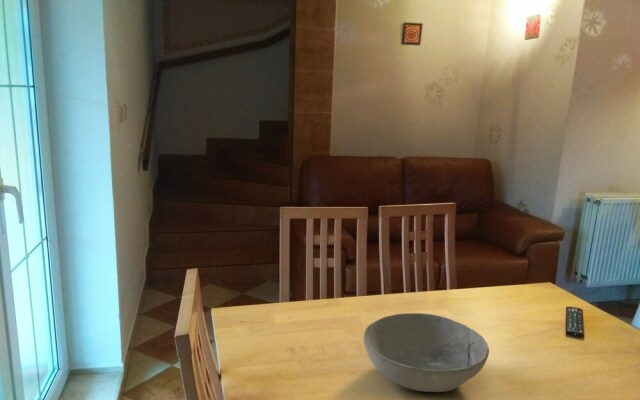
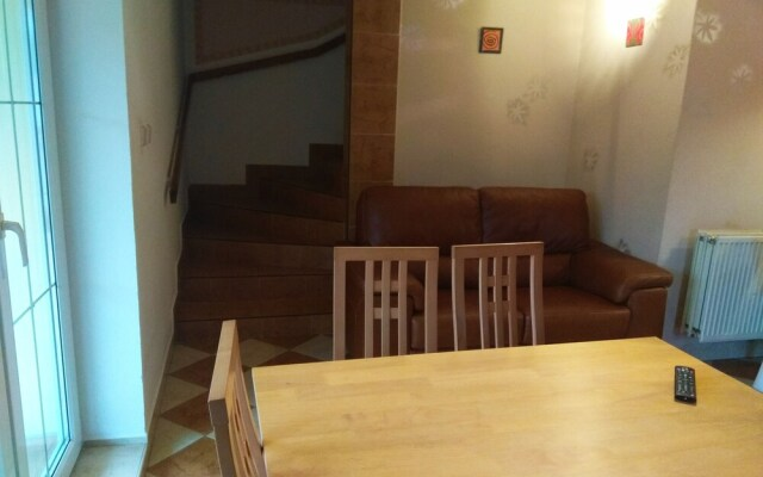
- bowl (423, 355)
